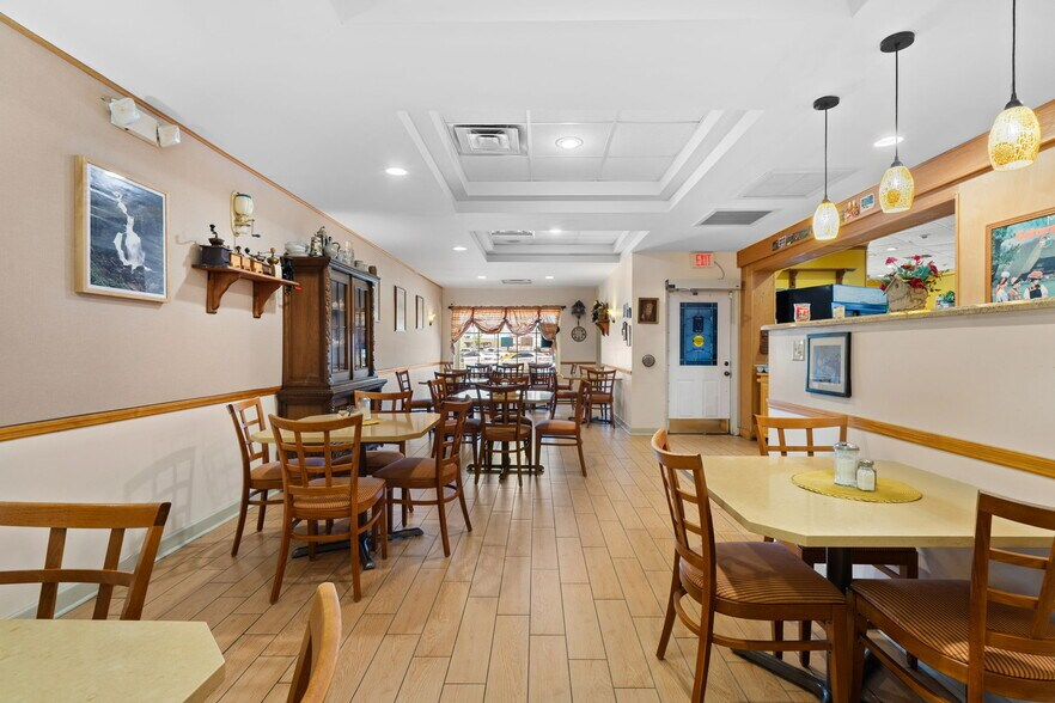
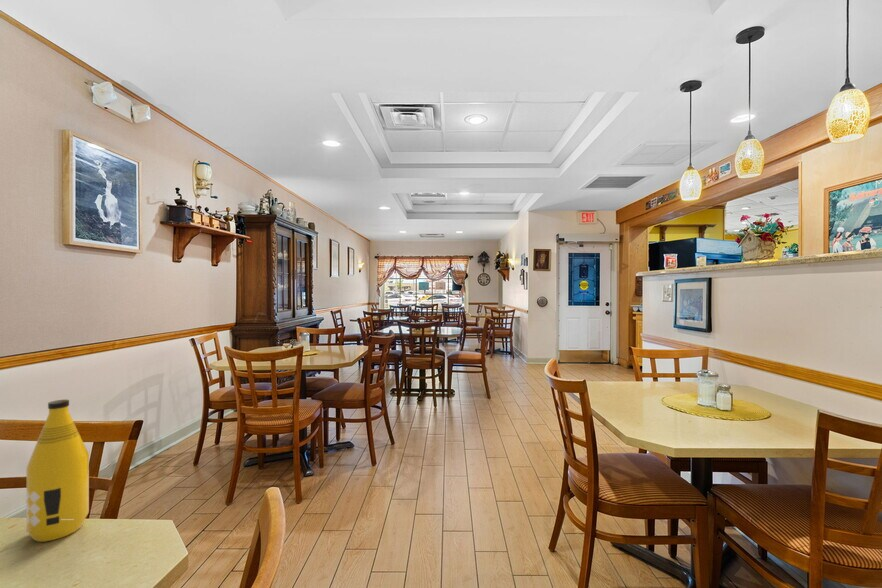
+ bottle (58, 466)
